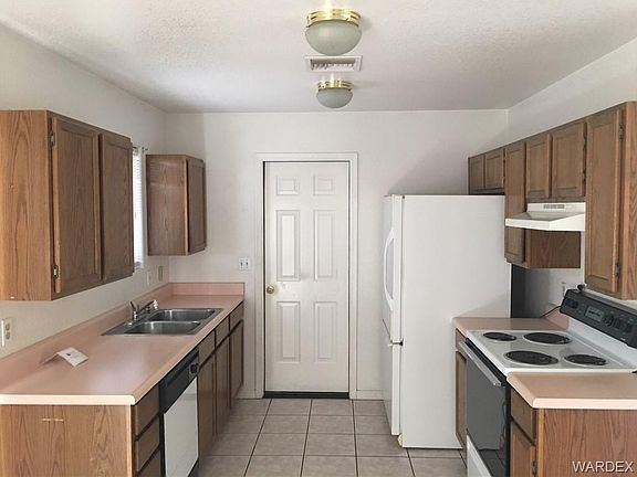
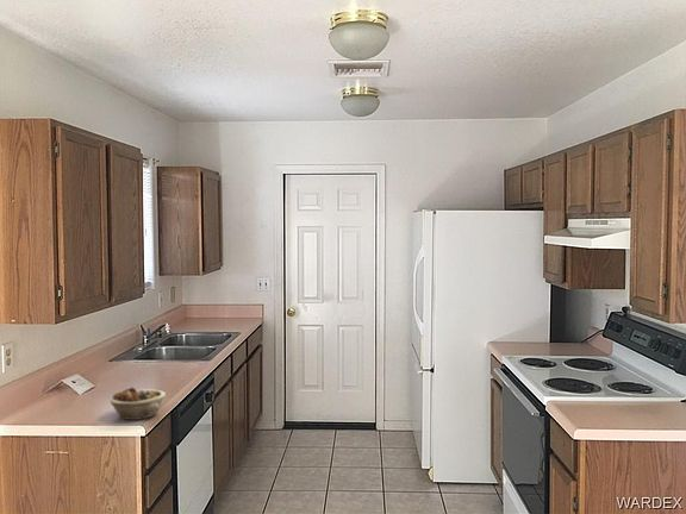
+ succulent planter (138, 401)
